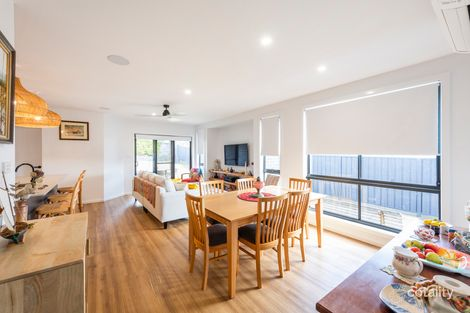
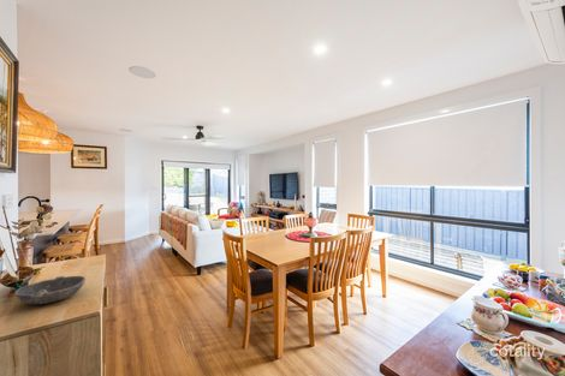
+ bowl (52, 290)
